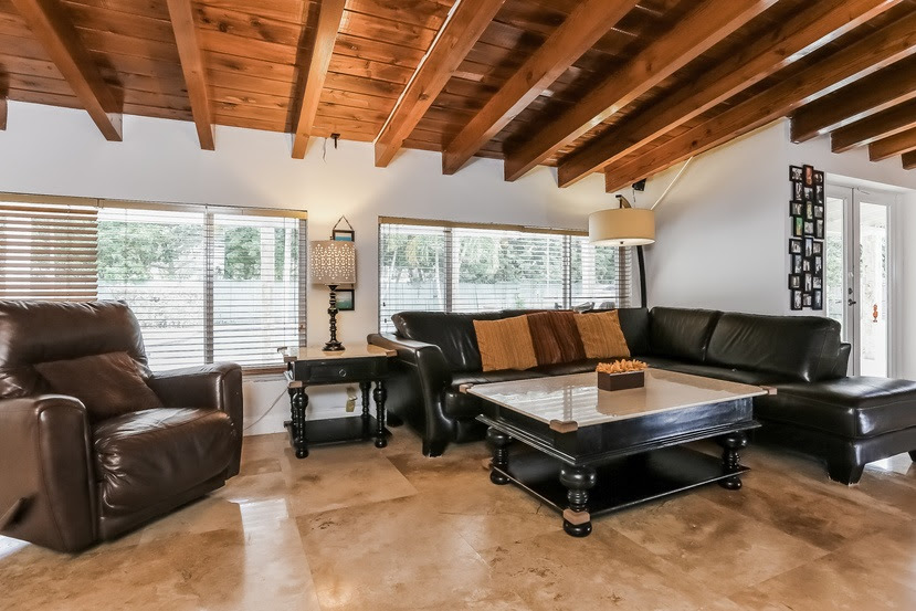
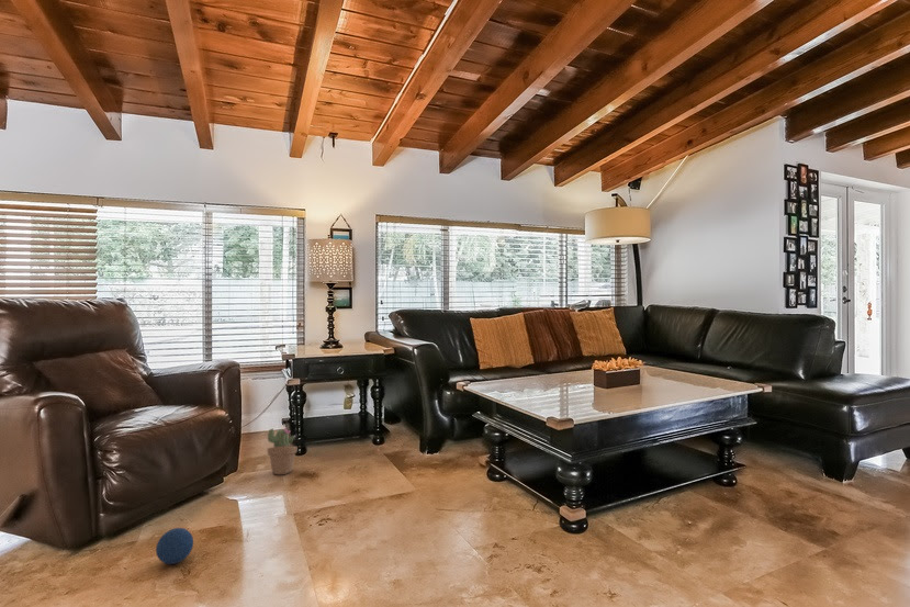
+ ball (175, 546)
+ decorative plant (282, 449)
